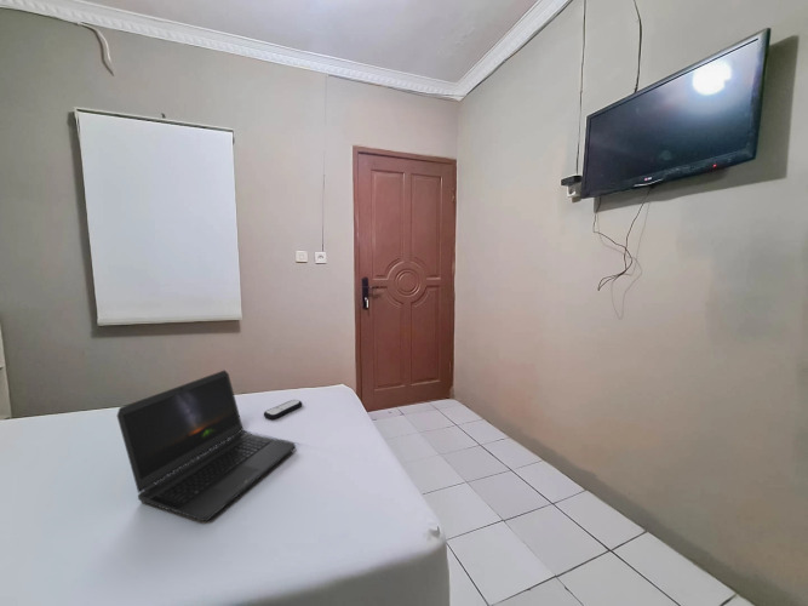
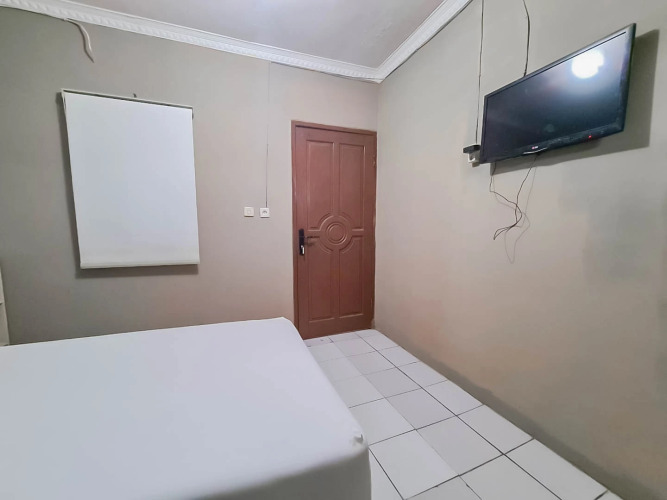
- remote control (283, 408)
- laptop computer (218, 431)
